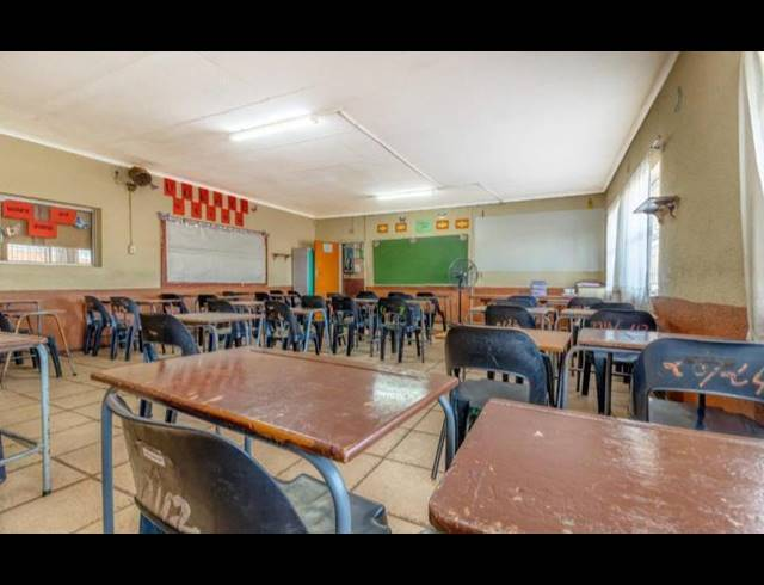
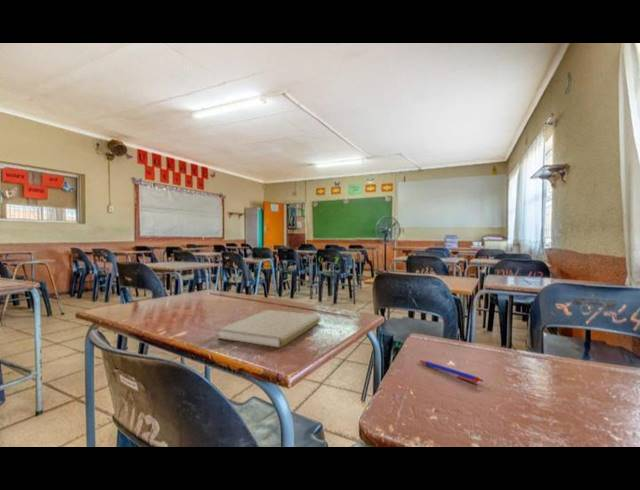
+ pen (447, 369)
+ book (273, 325)
